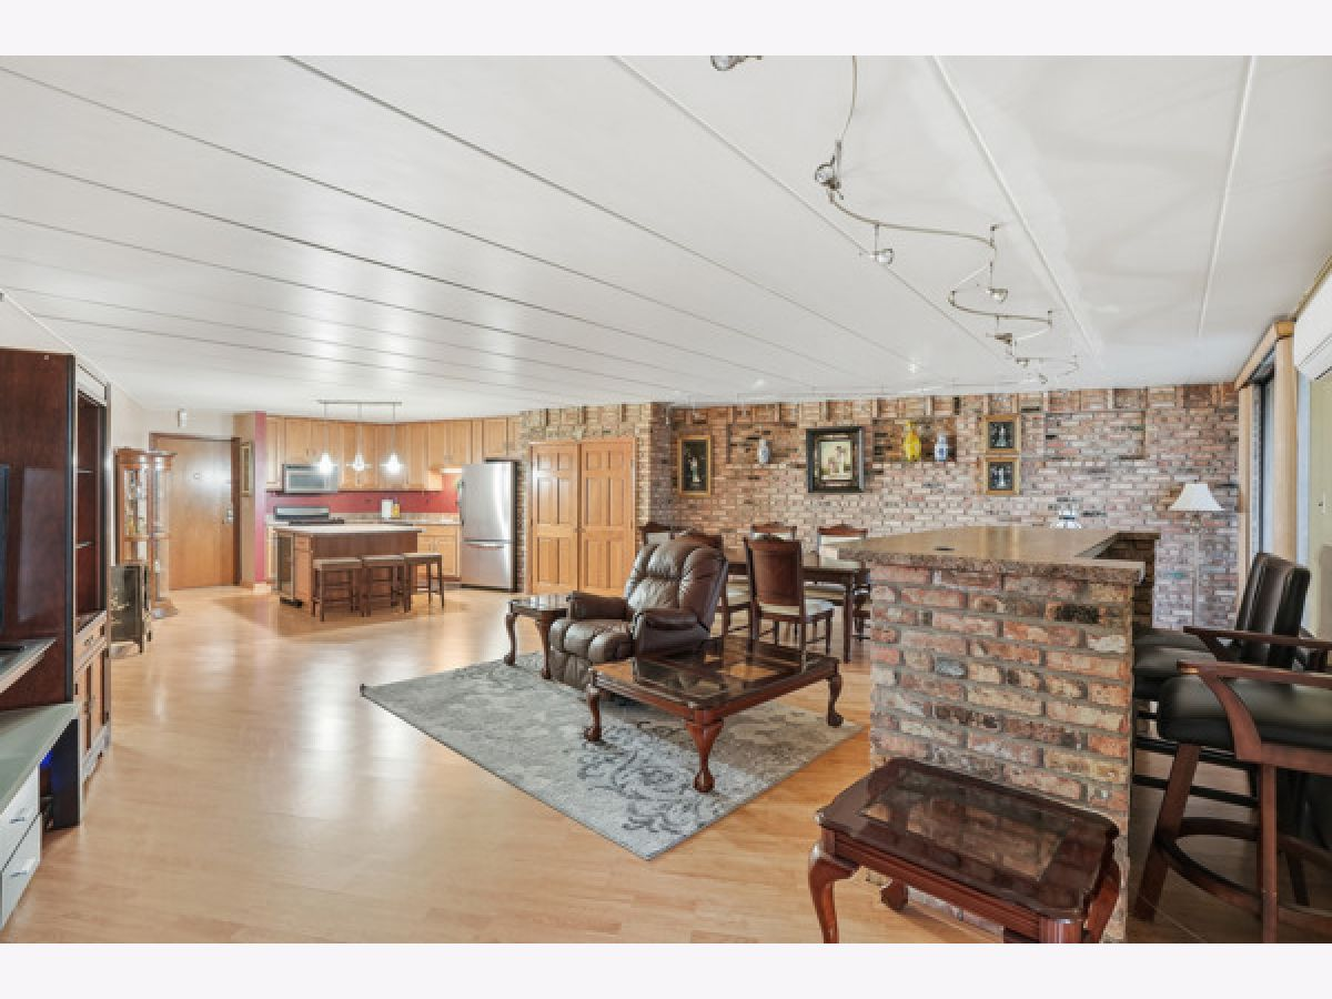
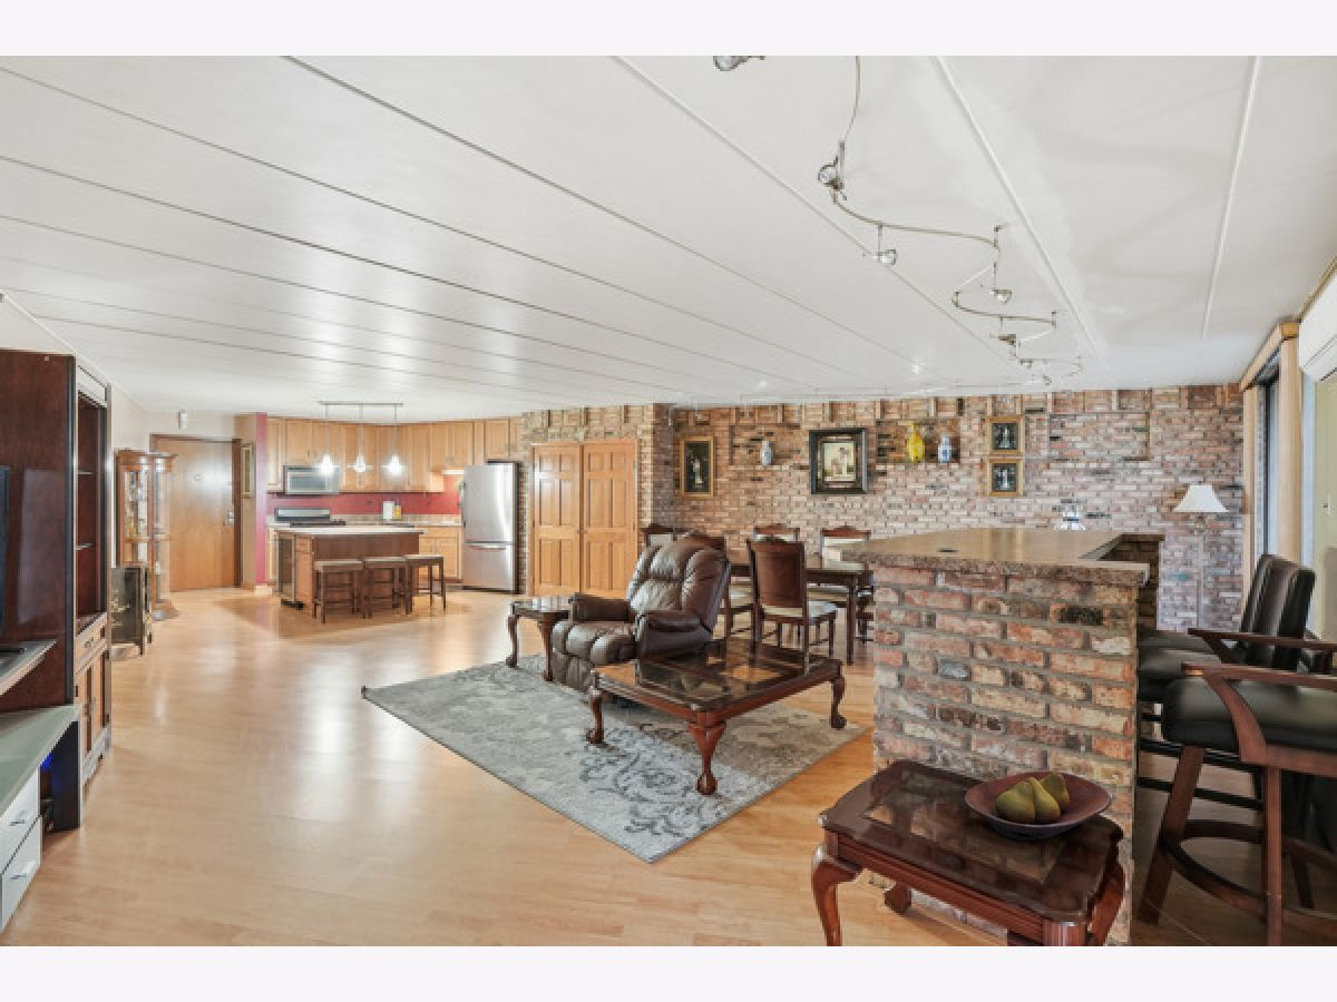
+ fruit bowl (1037, 798)
